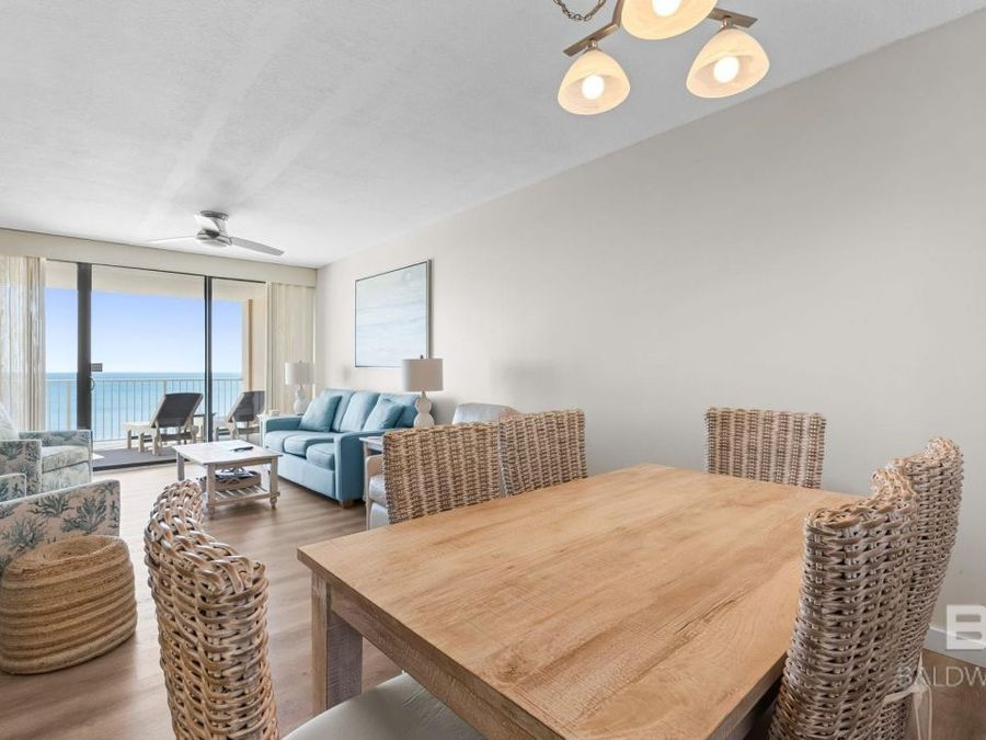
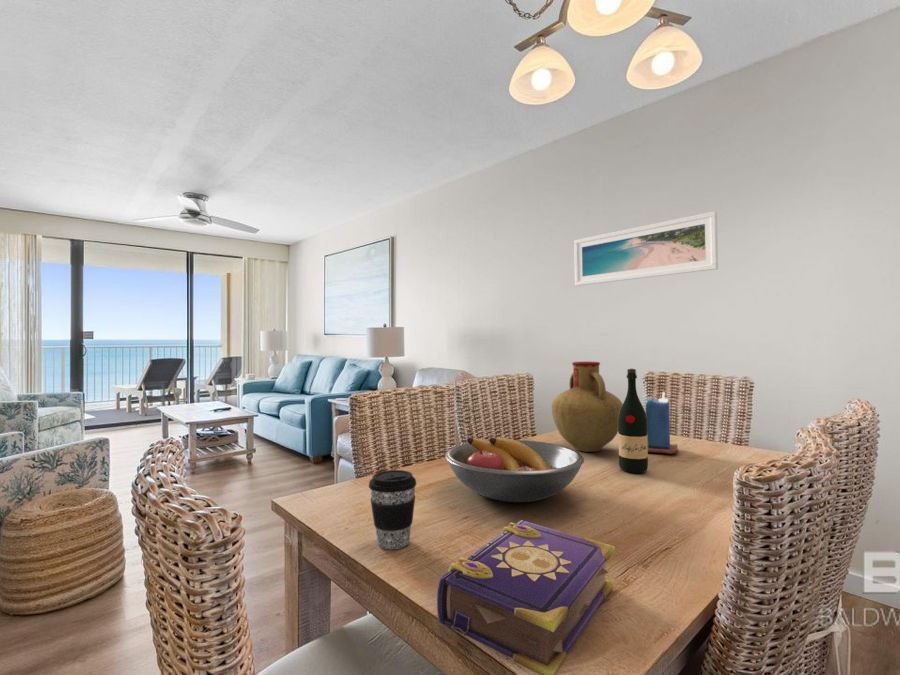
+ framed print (637, 253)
+ wine bottle (632, 419)
+ book (530, 579)
+ candle (656, 420)
+ coffee cup (393, 508)
+ vase (586, 405)
+ fruit bowl (513, 467)
